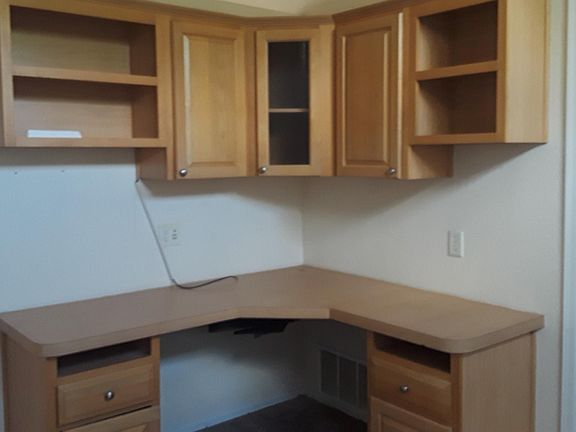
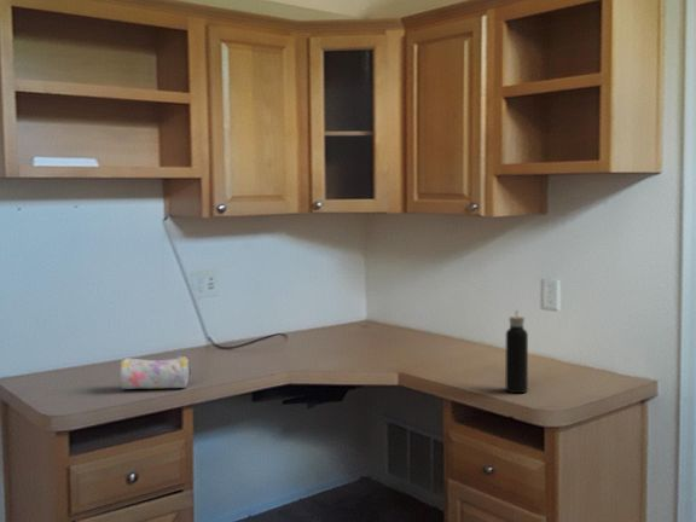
+ pencil case (155, 372)
+ water bottle (516, 349)
